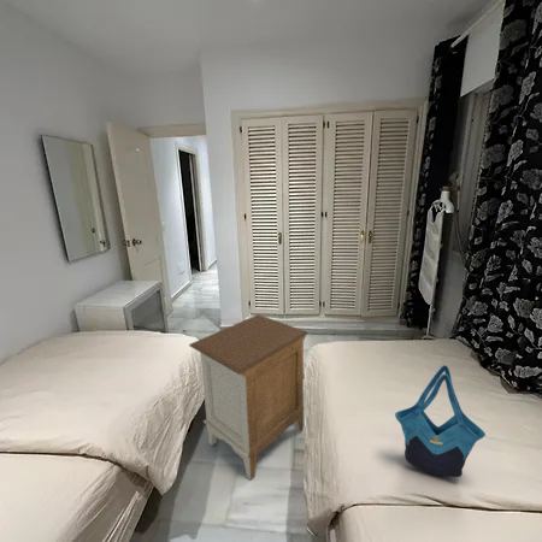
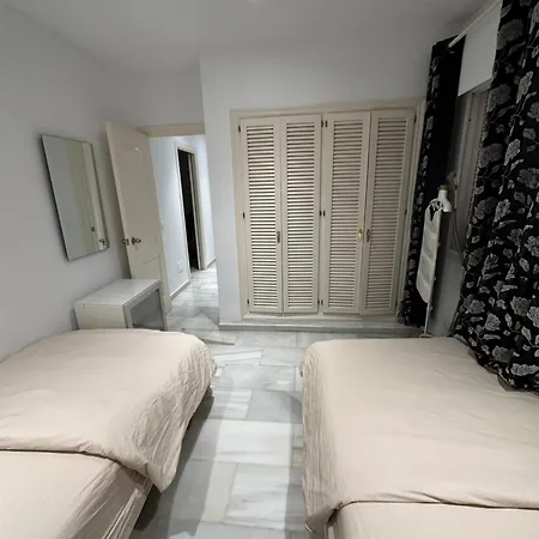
- tote bag (434, 424)
- nightstand (252, 388)
